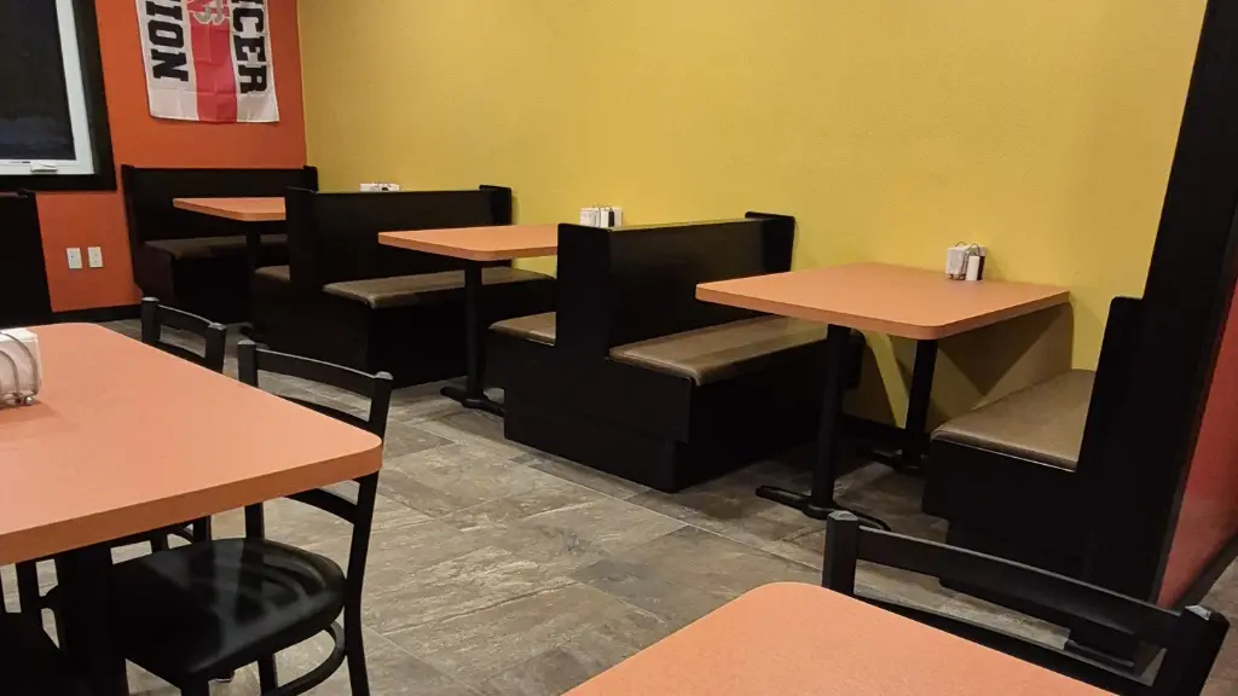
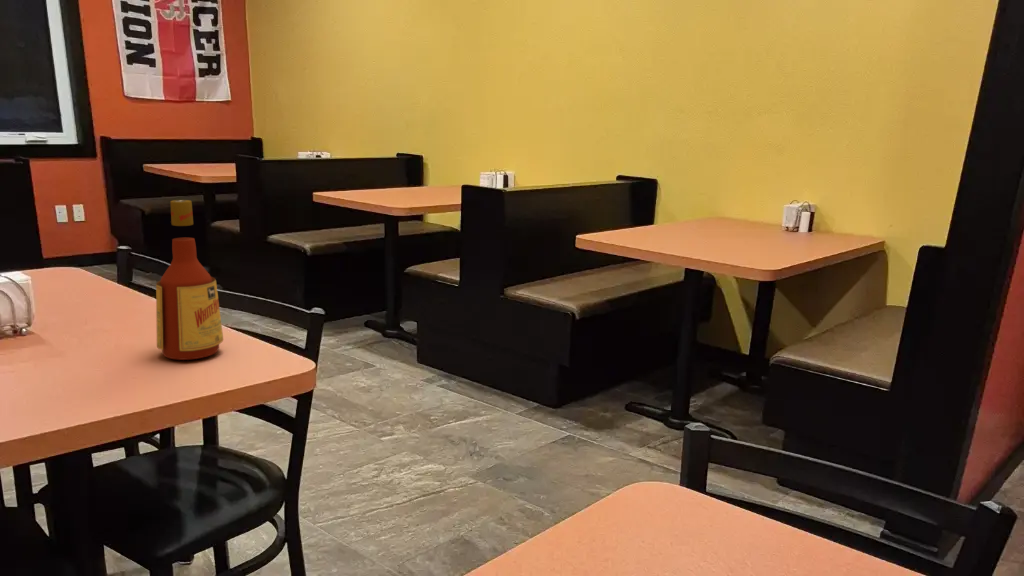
+ bottle (186, 279)
